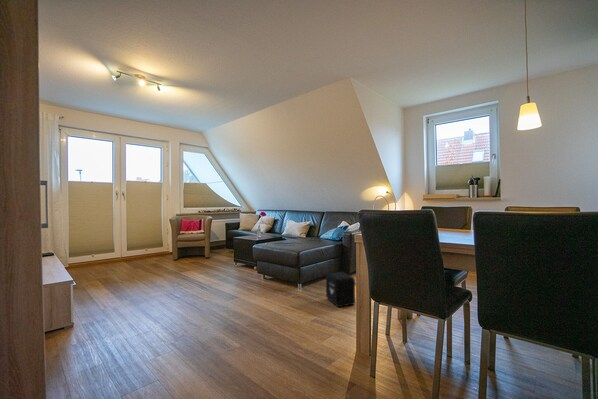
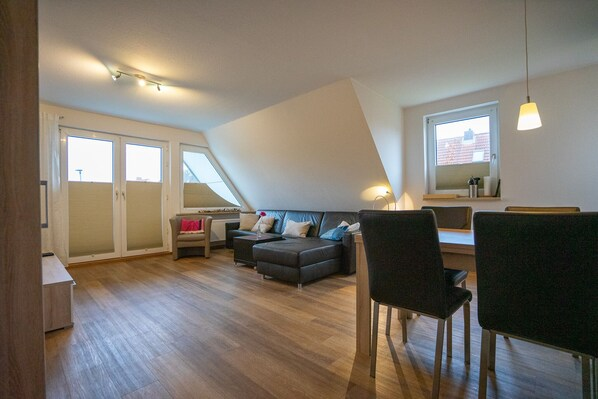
- air purifier (339, 288)
